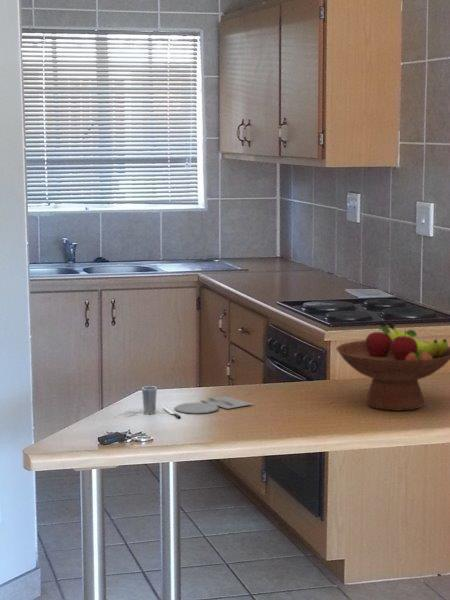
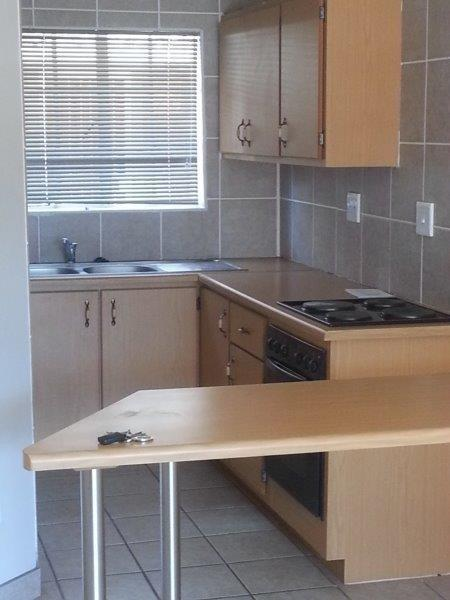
- fruit bowl (395, 366)
- placemat (196, 402)
